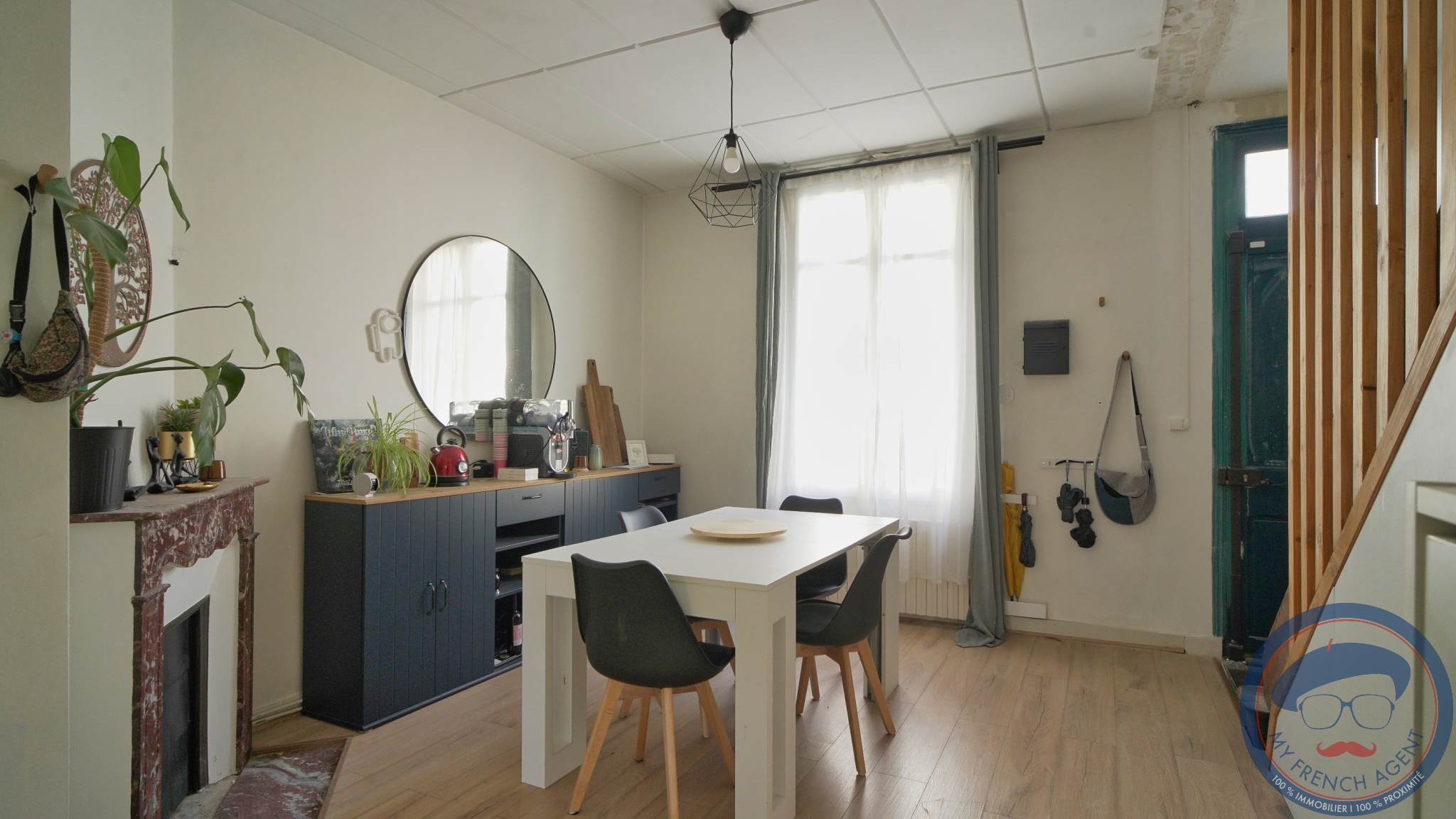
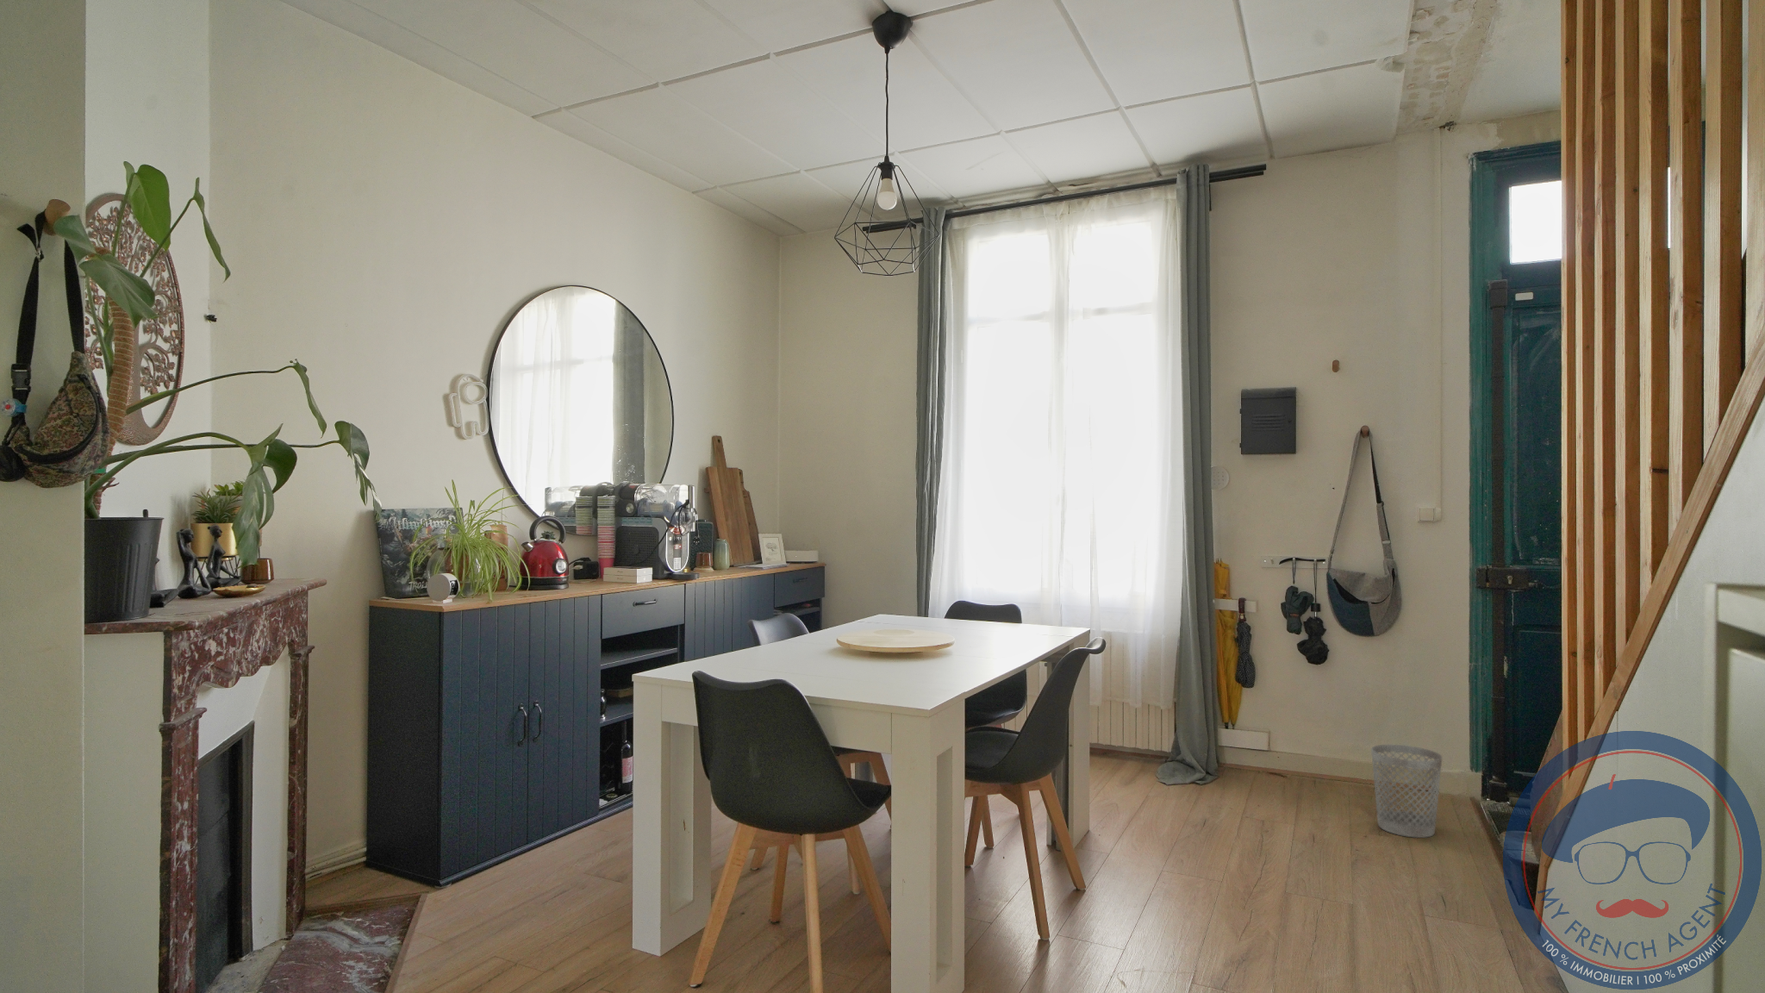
+ wastebasket (1406, 791)
